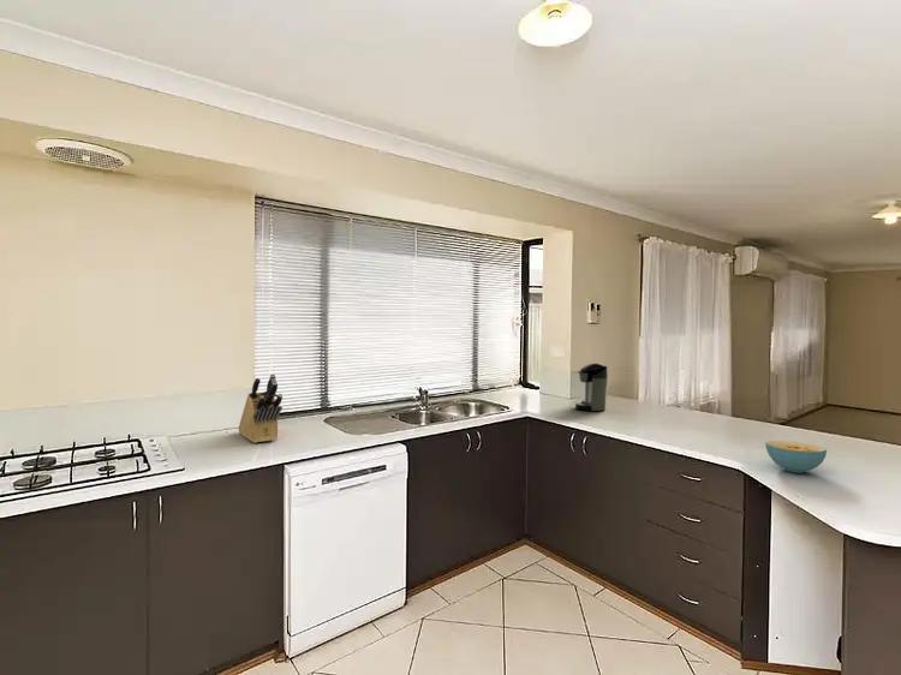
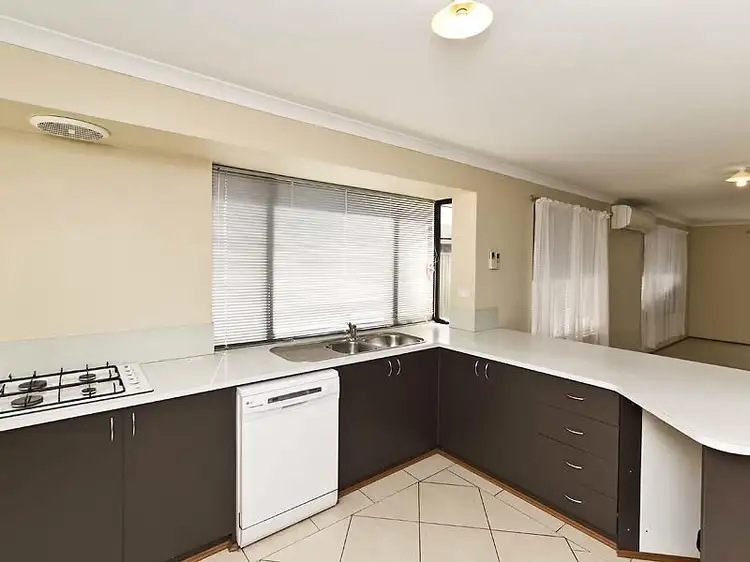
- cereal bowl (794, 458)
- coffee maker (589, 384)
- knife block (259, 405)
